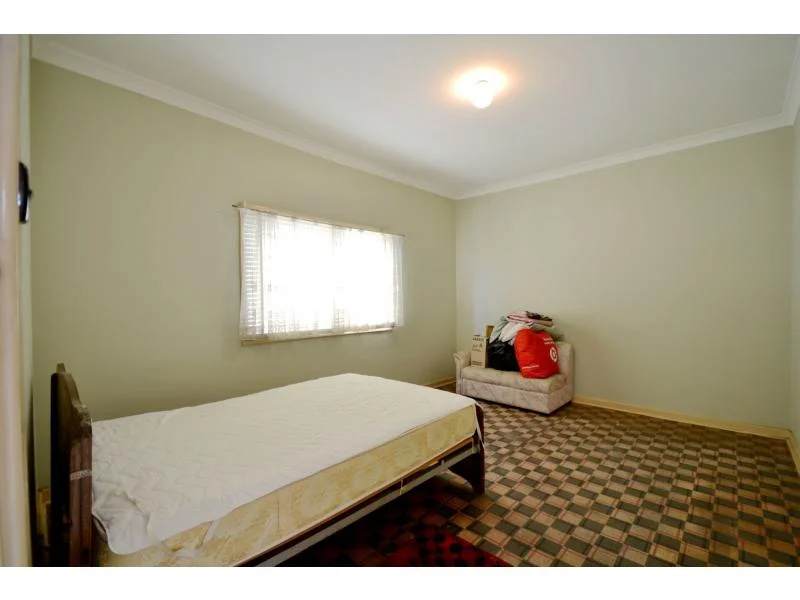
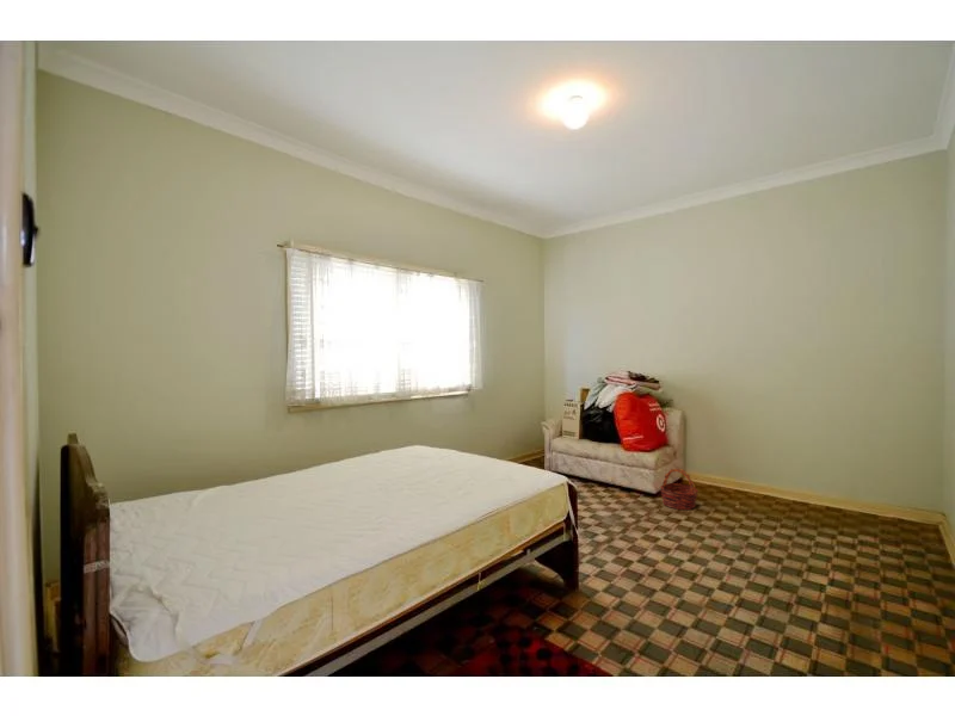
+ basket (678, 486)
